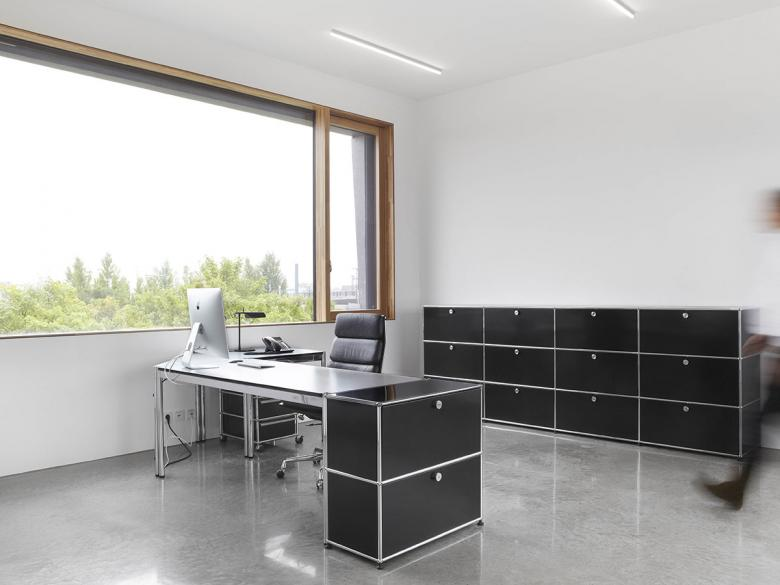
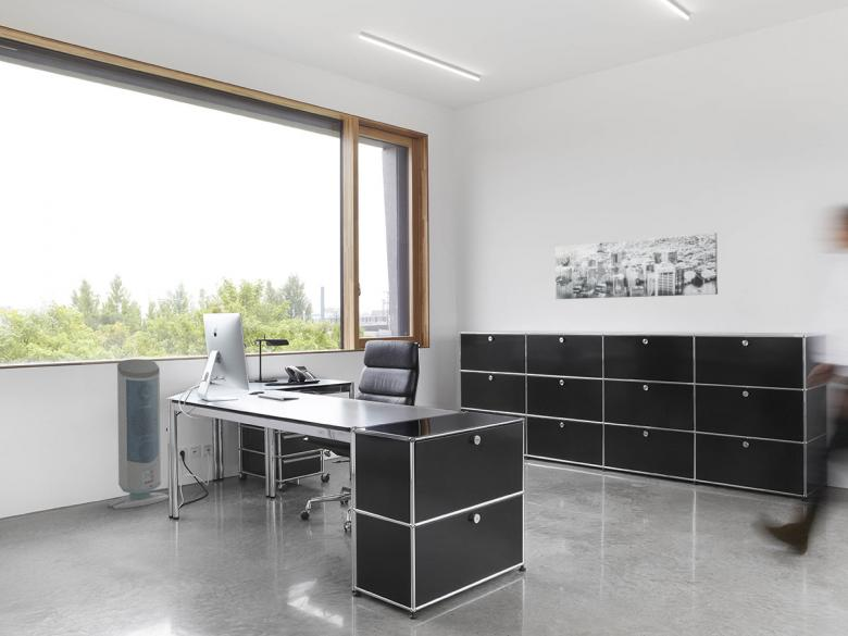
+ wall art (629, 269)
+ air purifier (139, 429)
